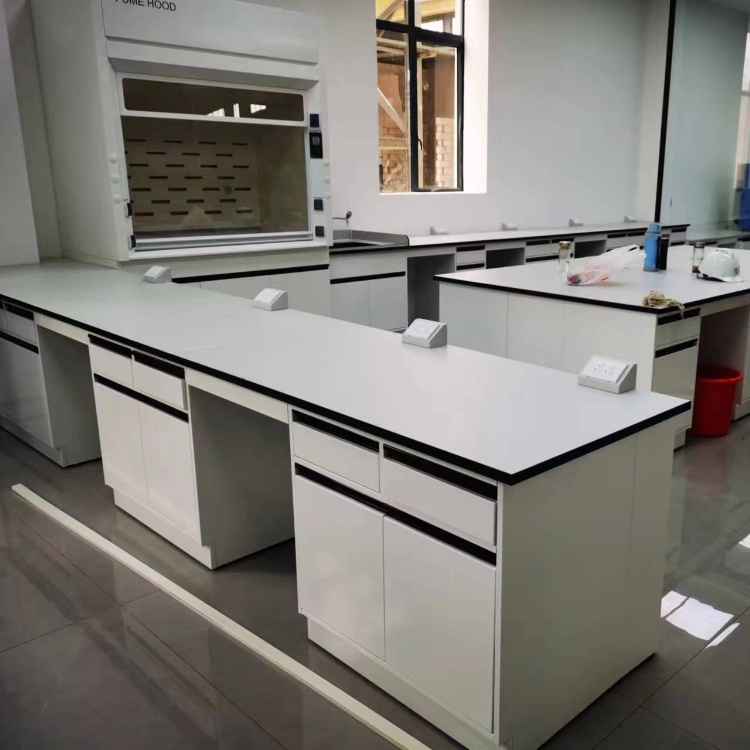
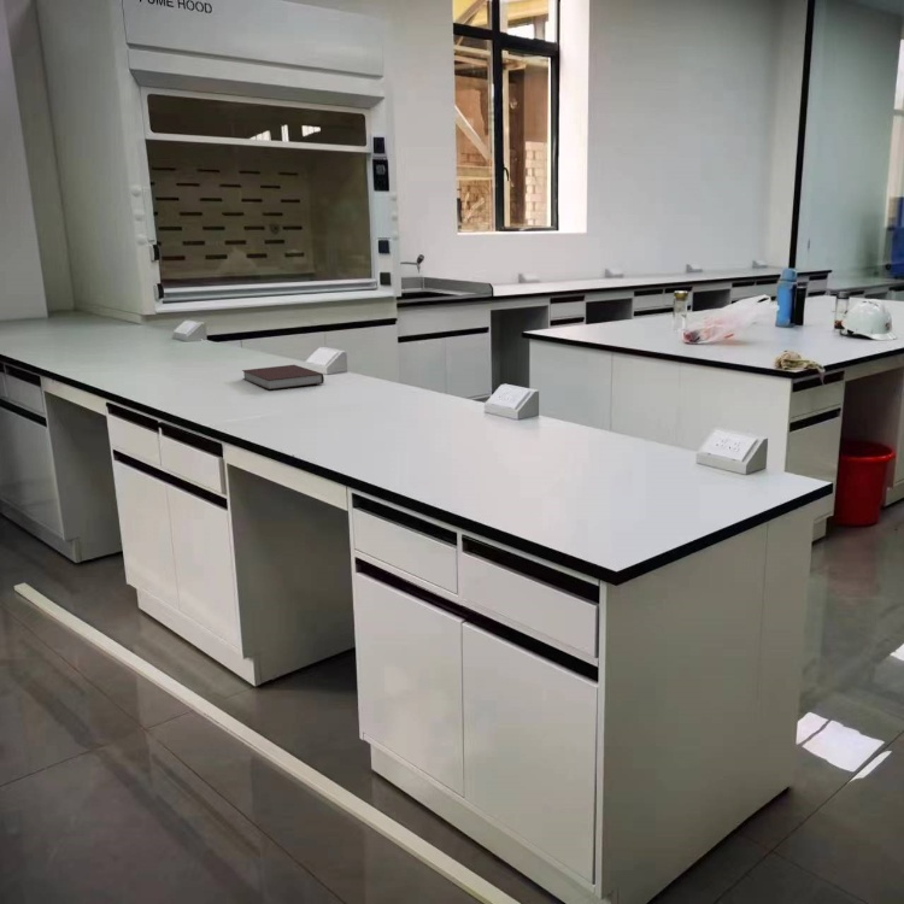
+ notebook (282, 376)
